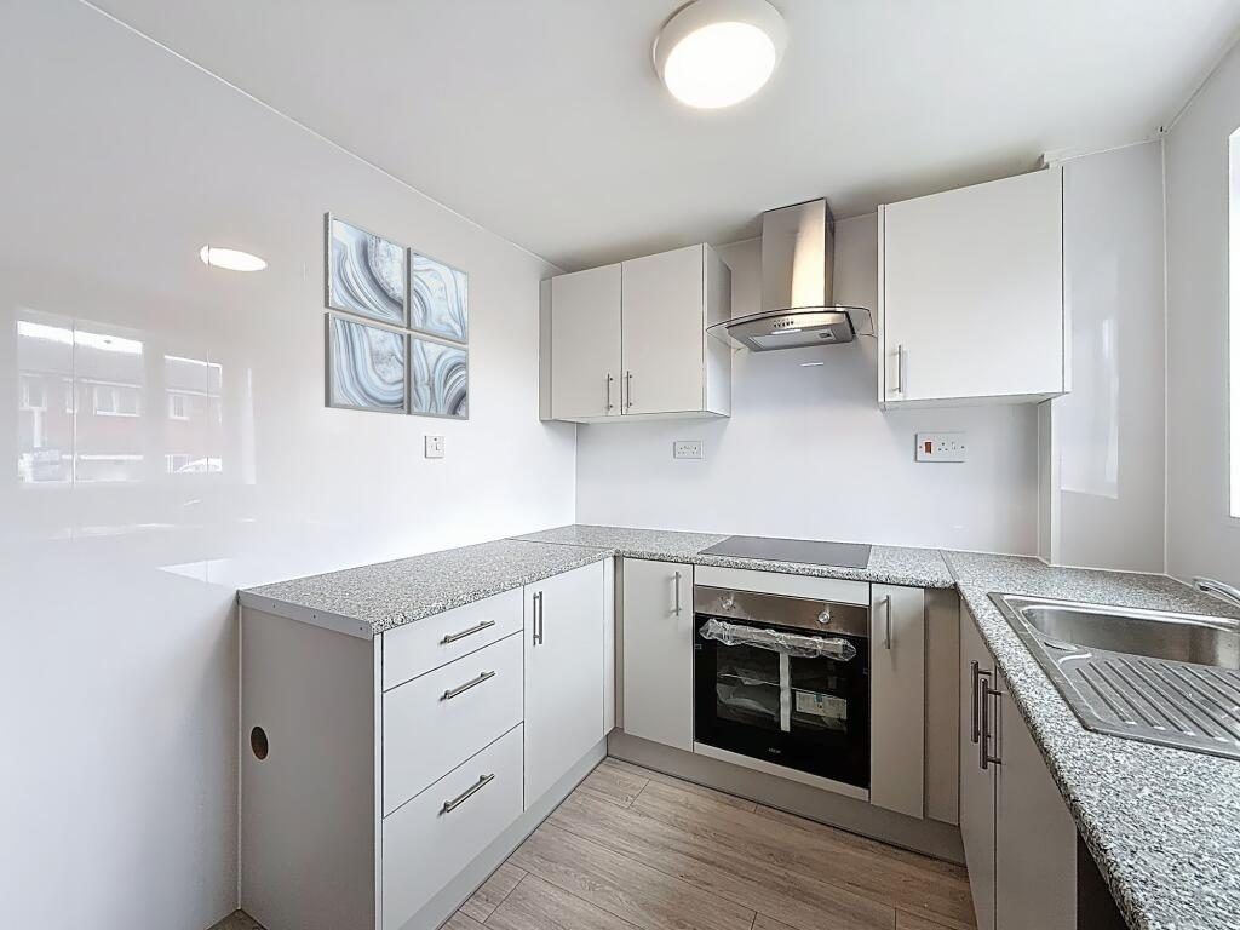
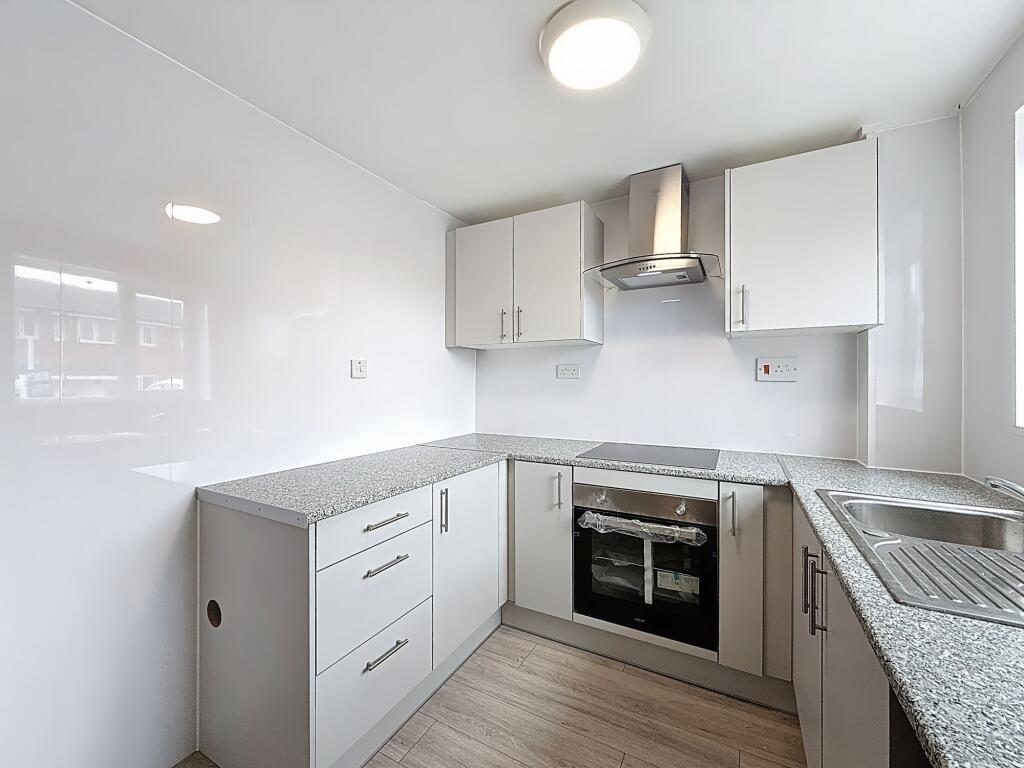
- wall art (406, 332)
